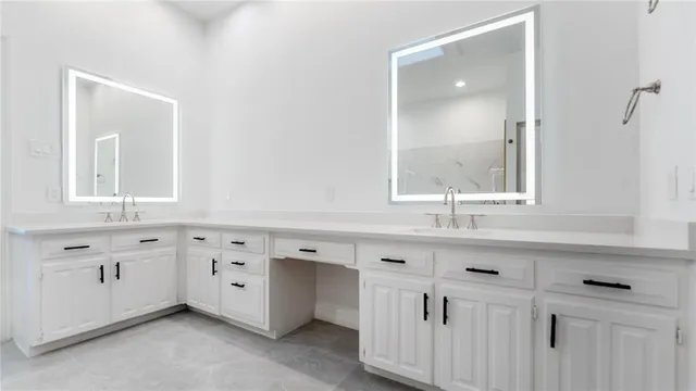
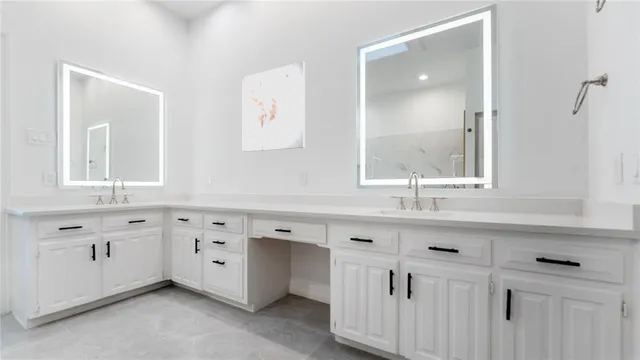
+ wall art (271, 110)
